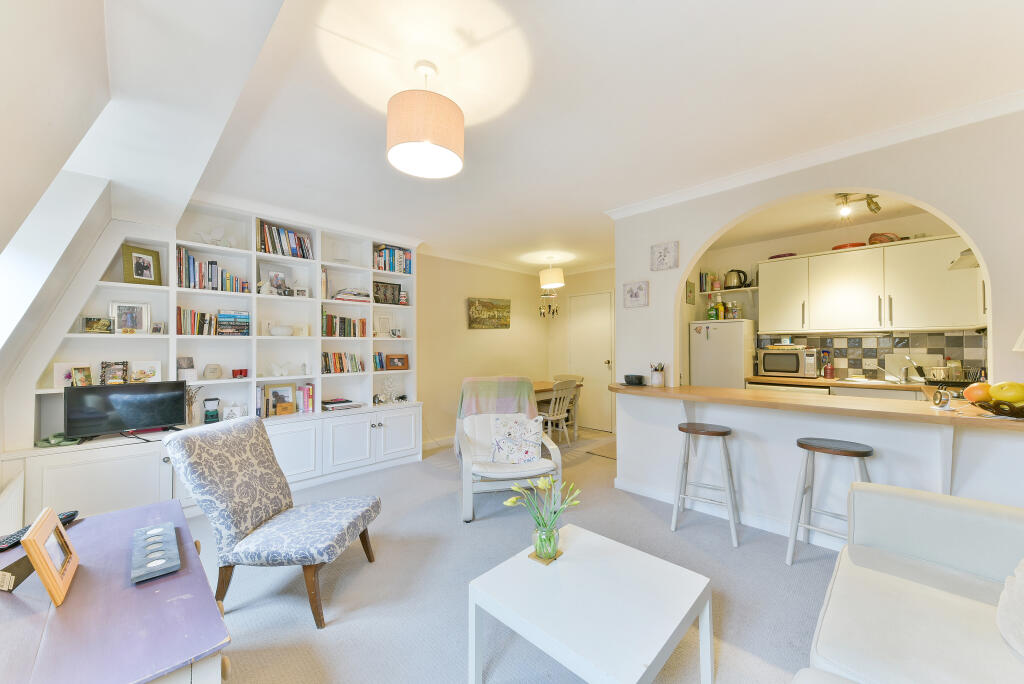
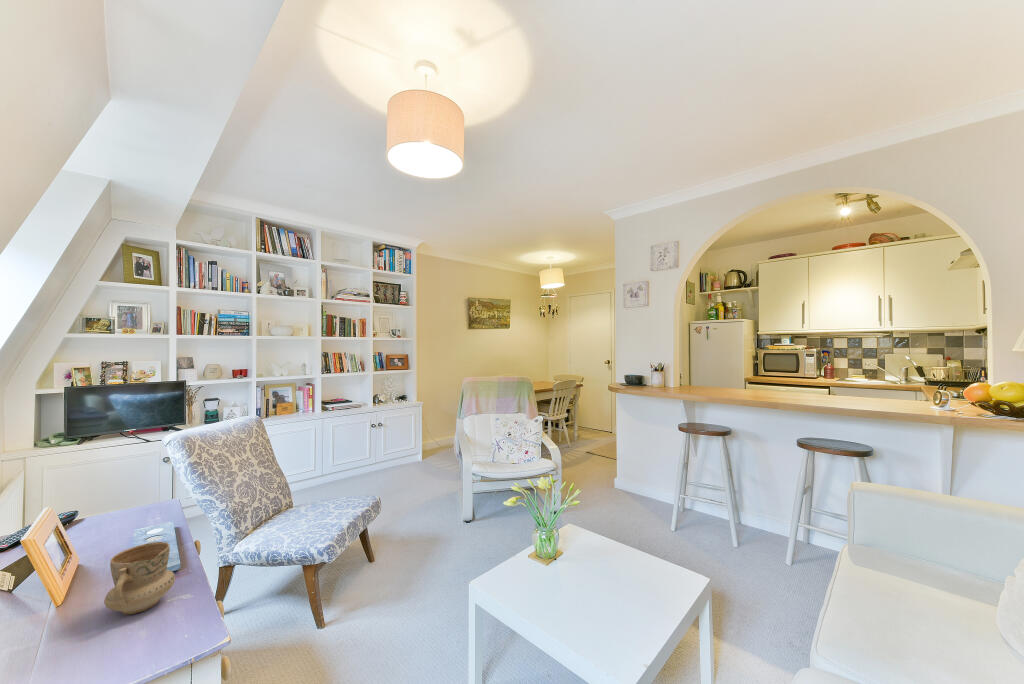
+ mug (141, 579)
